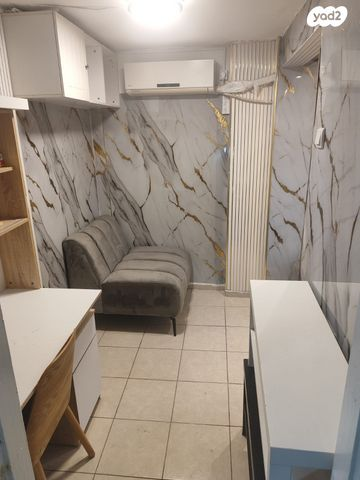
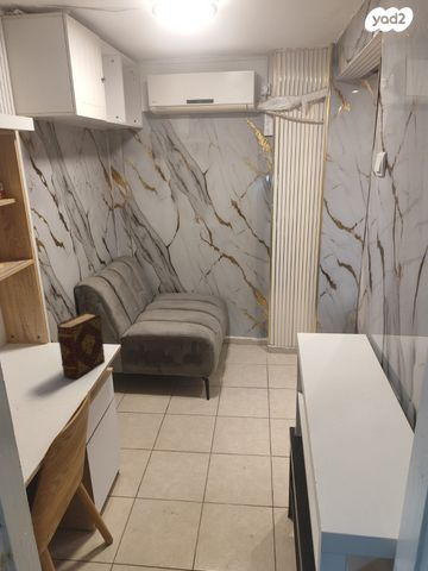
+ diary (80, 344)
